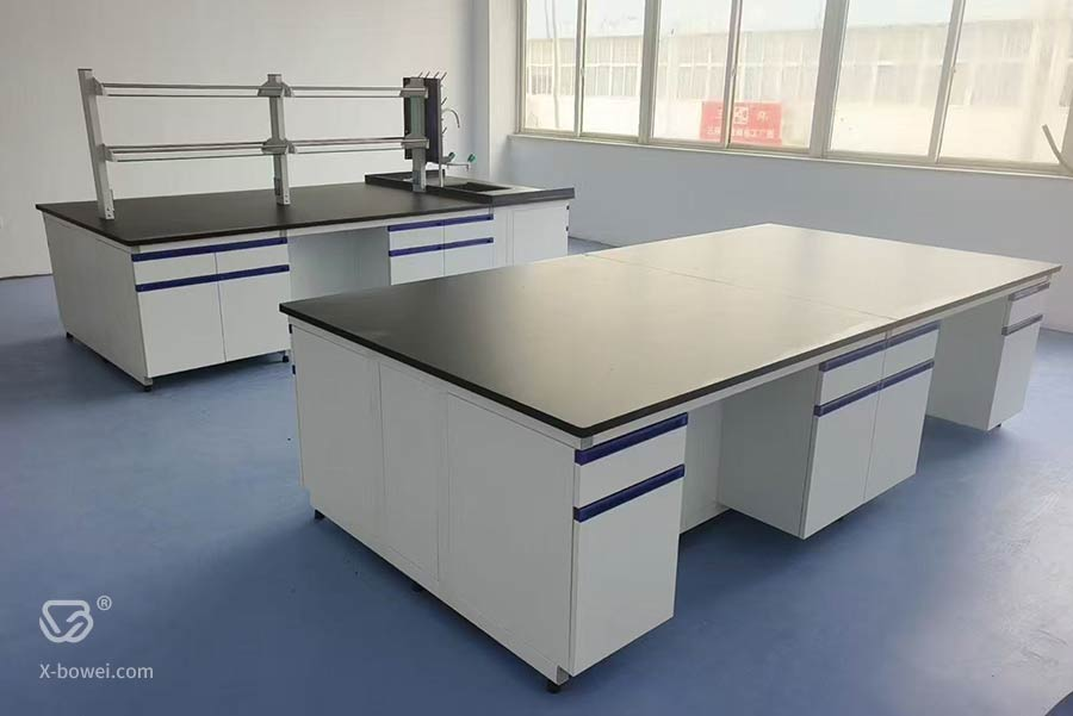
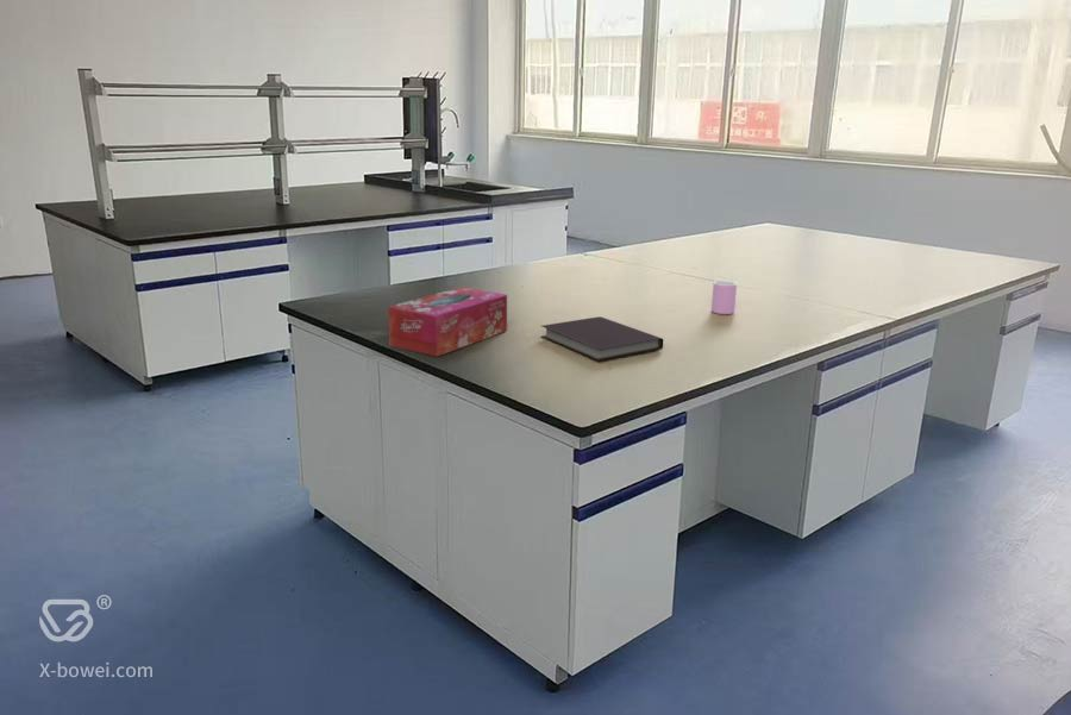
+ notebook (600, 337)
+ cup (726, 296)
+ tissue box (450, 319)
